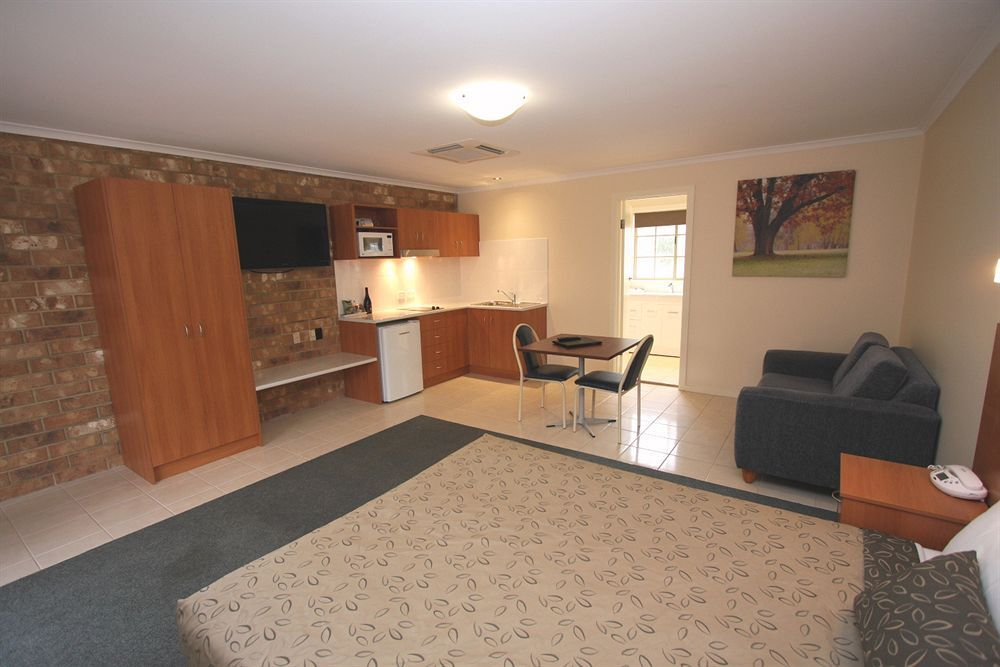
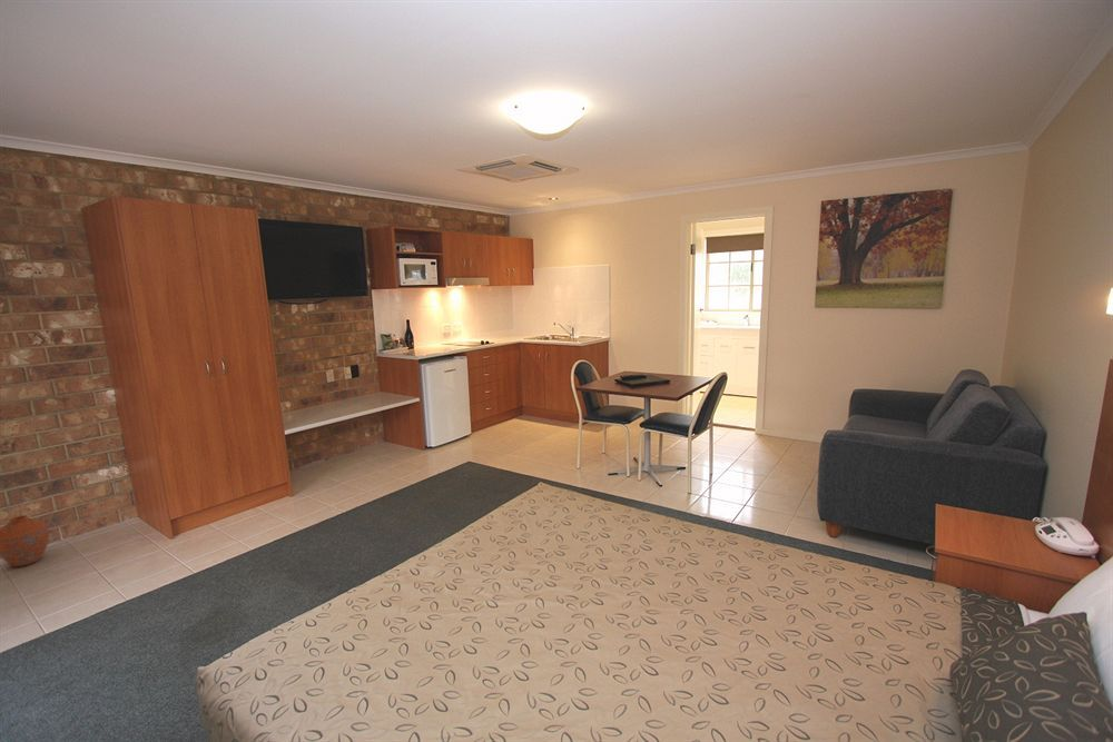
+ vase (22, 540)
